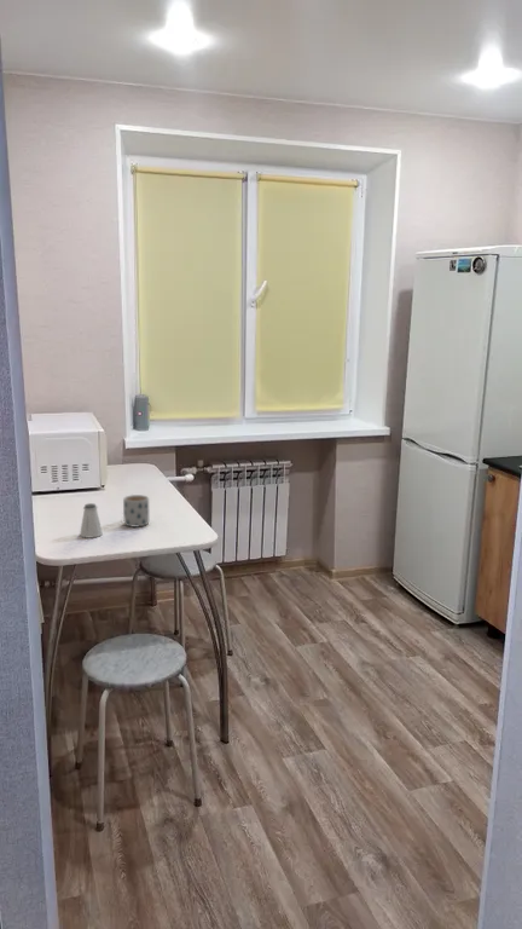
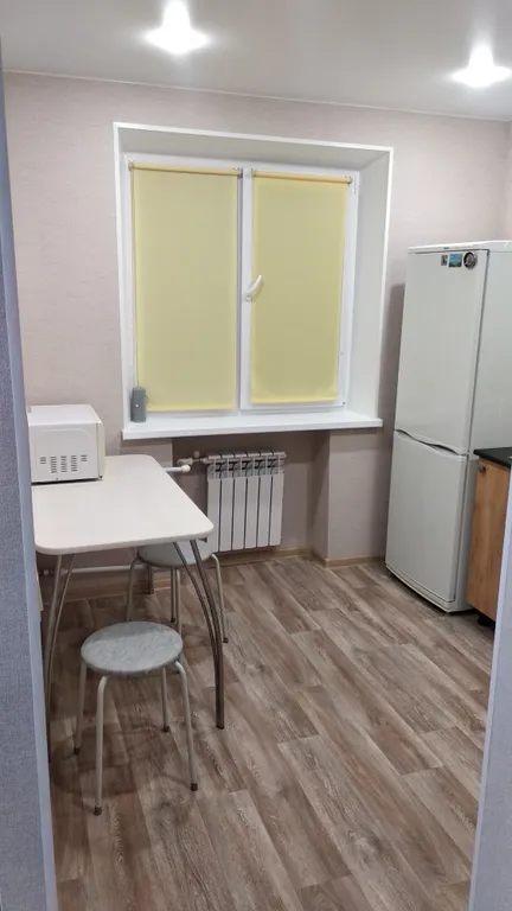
- mug (137, 509)
- saltshaker (91, 519)
